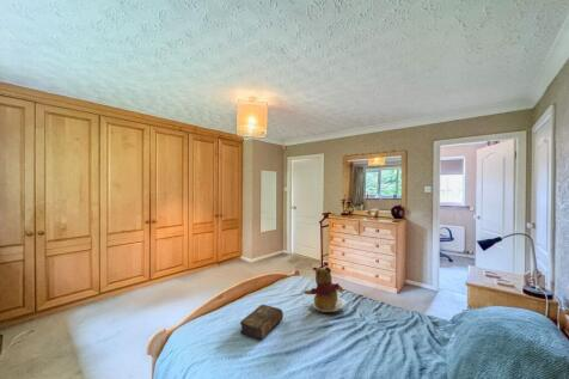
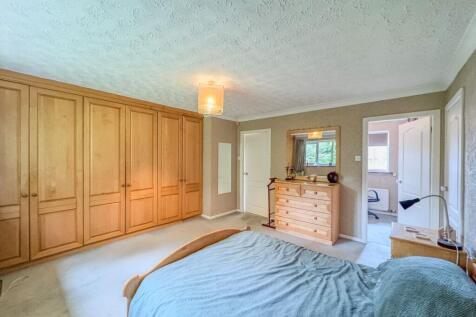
- teddy bear (325, 286)
- book (262, 320)
